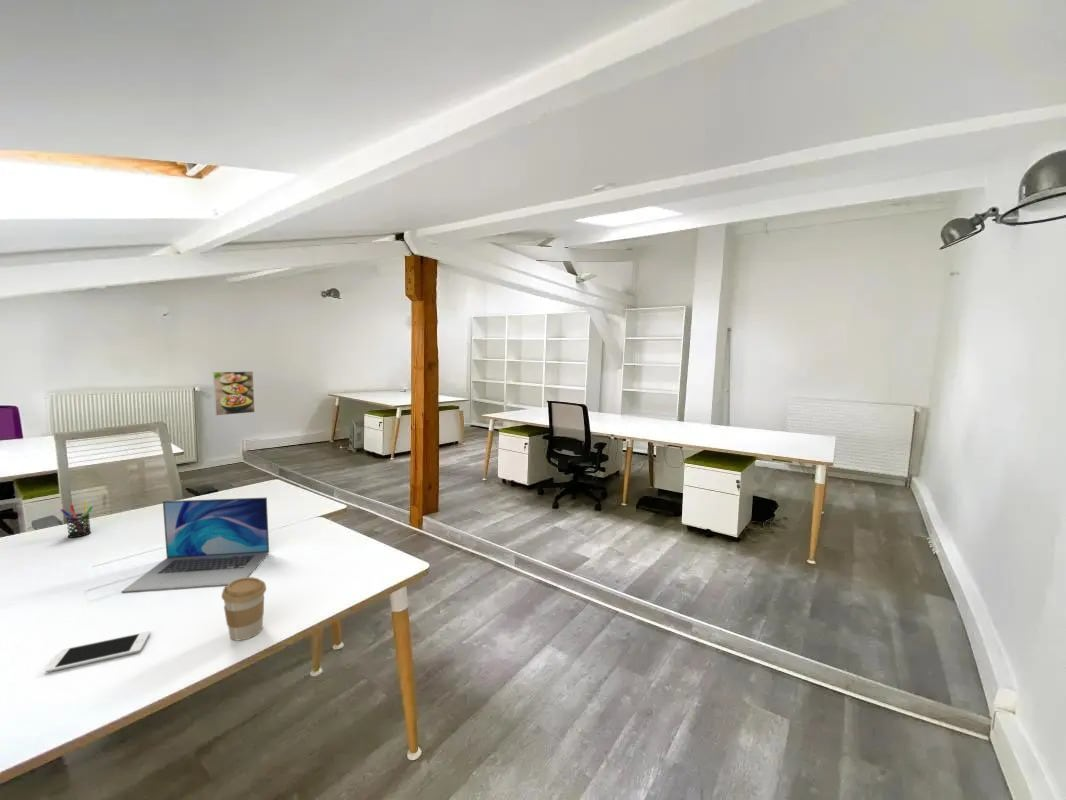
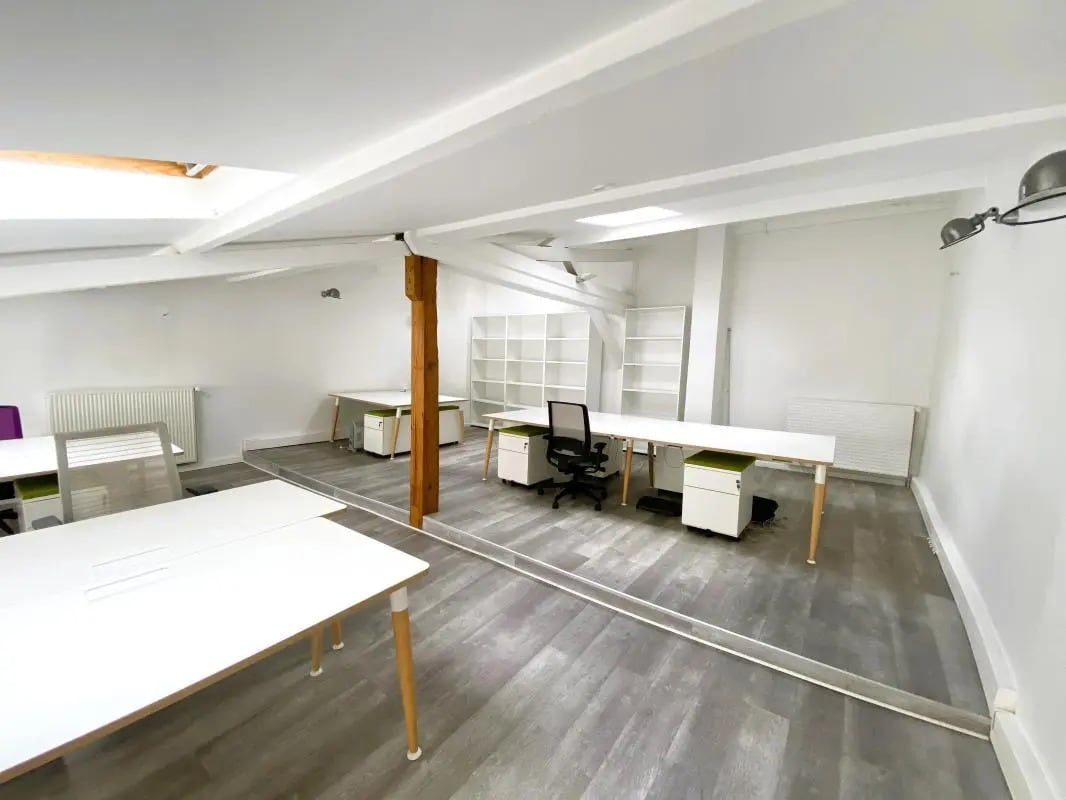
- coffee cup (245, 607)
- laptop (200, 540)
- pen holder (80, 518)
- cell phone (101, 650)
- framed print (234, 392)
